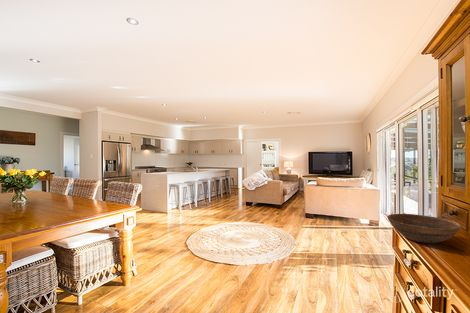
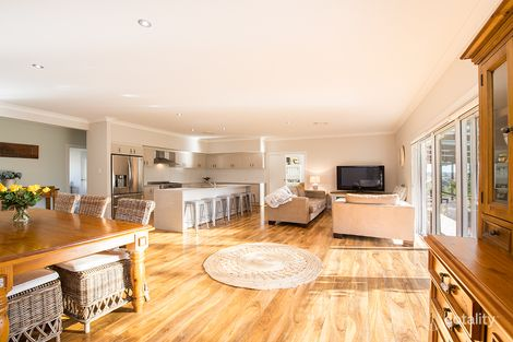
- bowl (421, 229)
